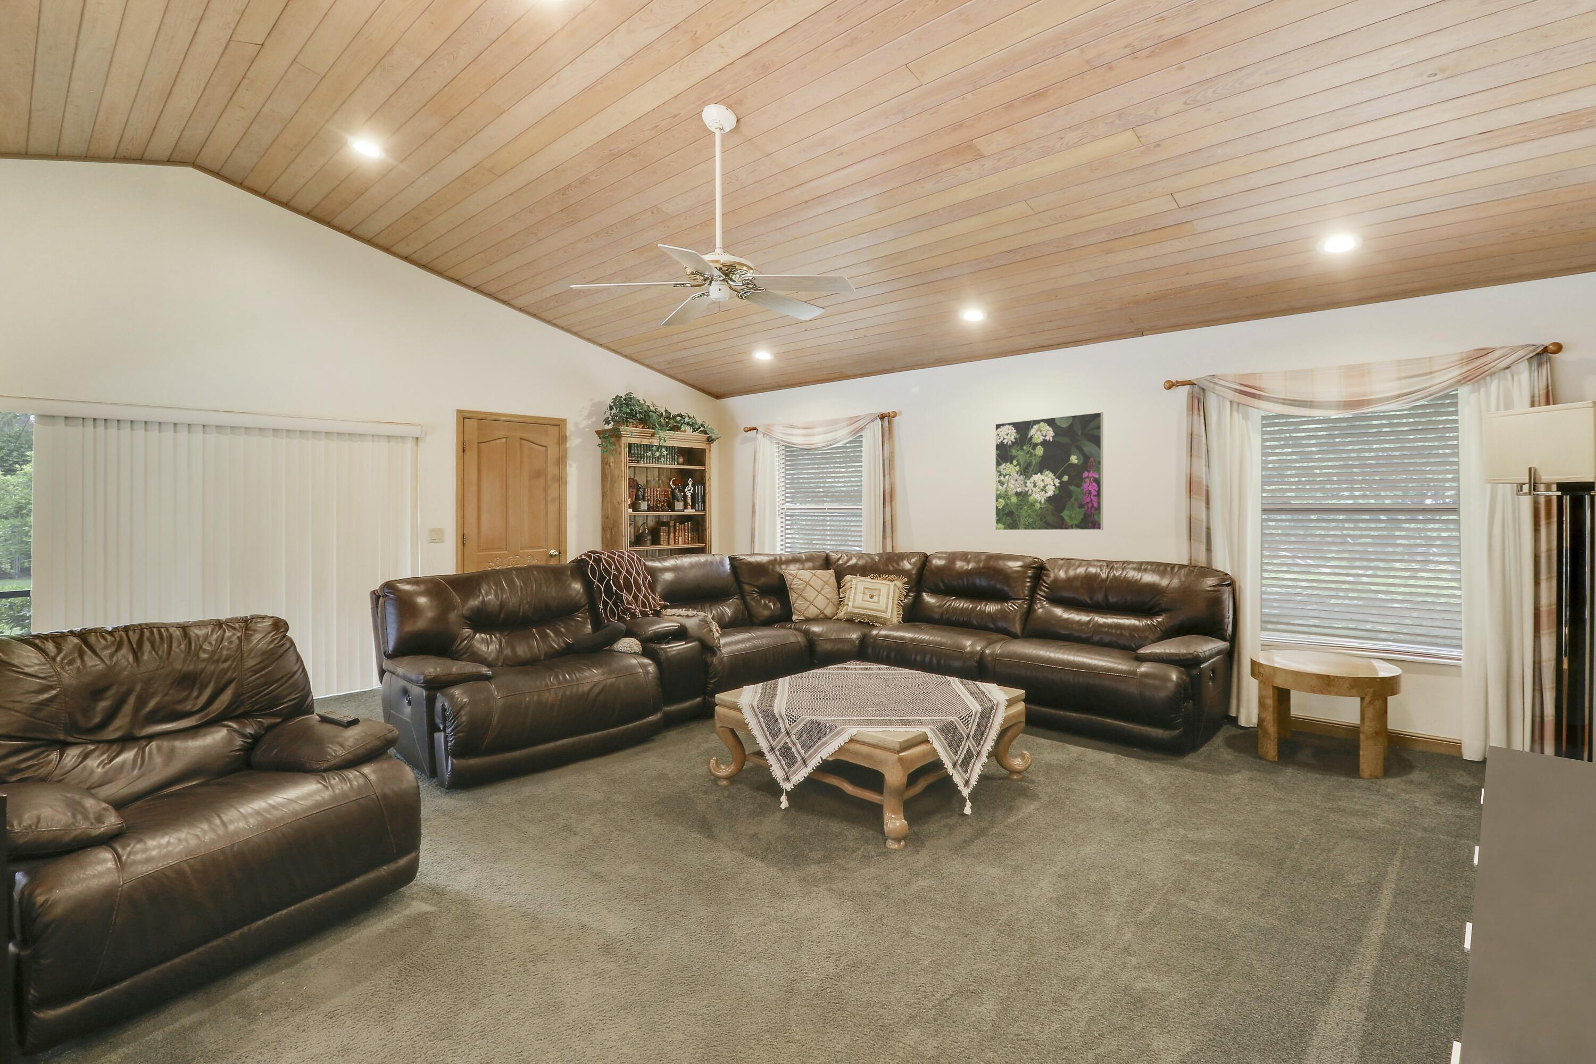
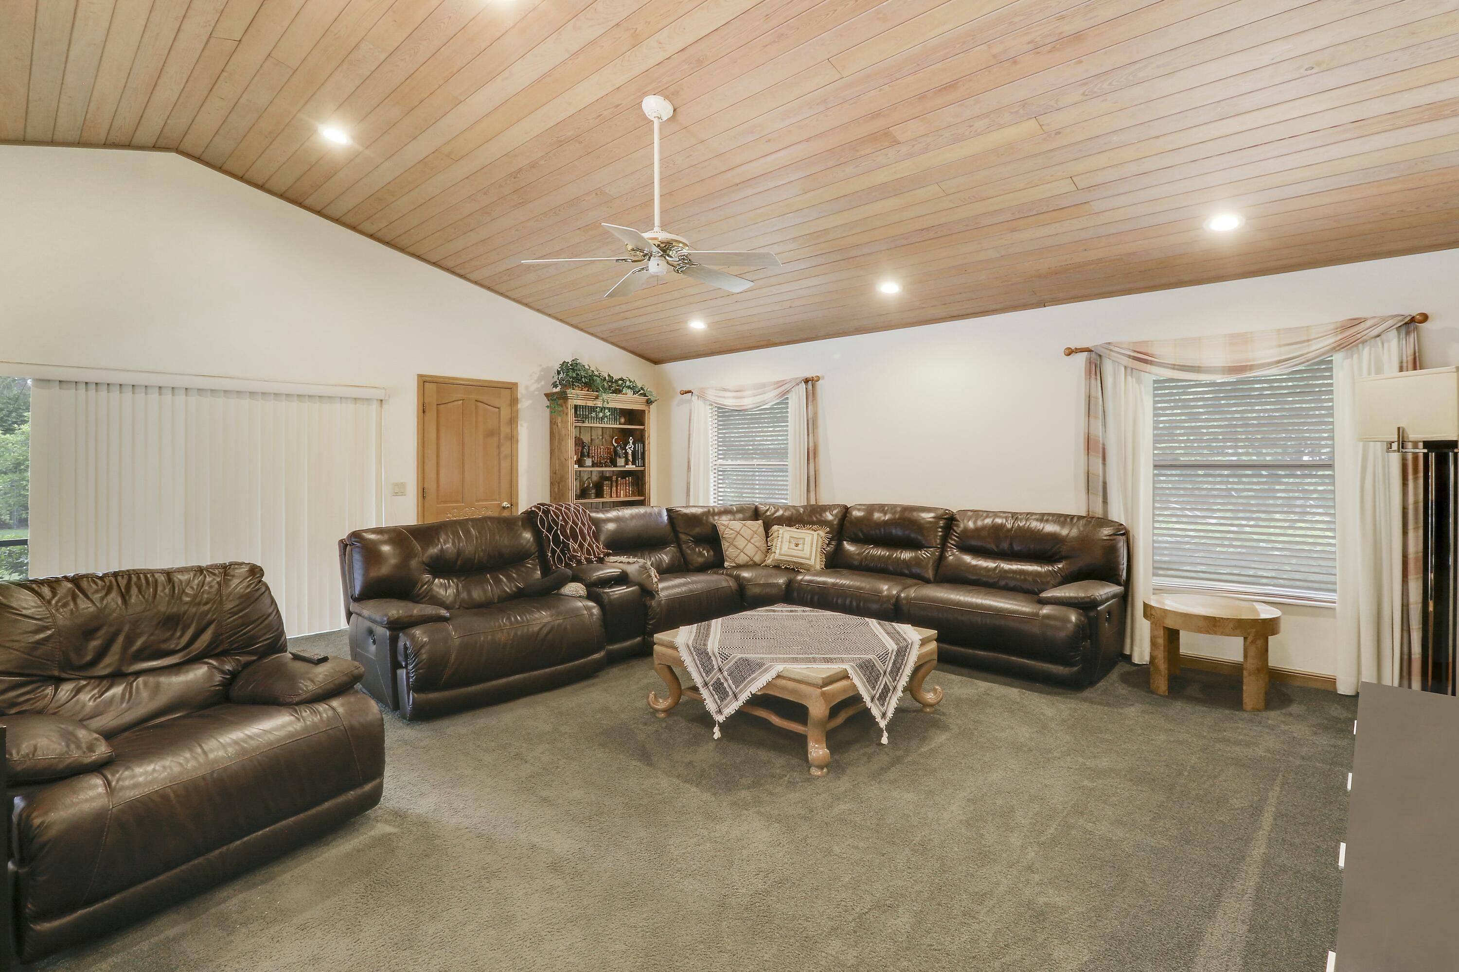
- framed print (1046, 474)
